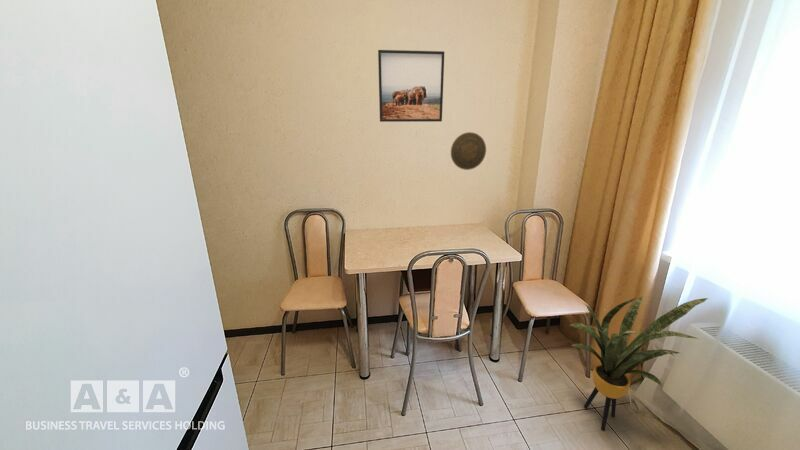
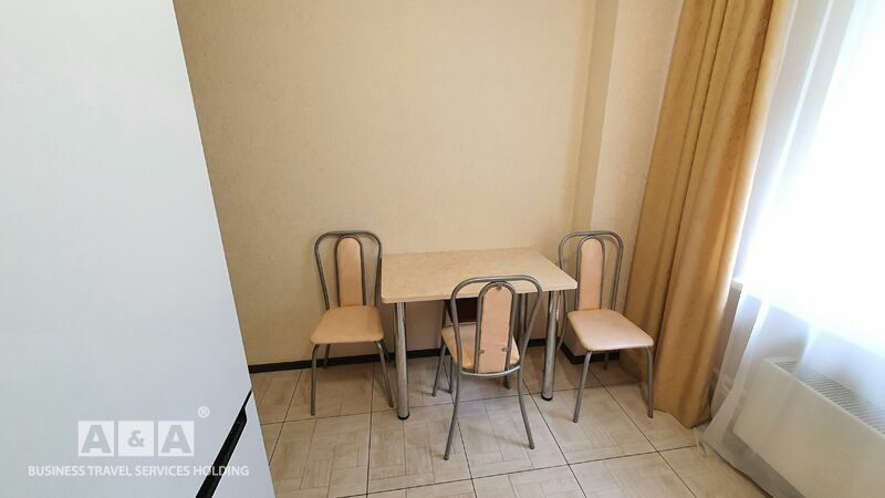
- house plant (626, 366)
- decorative plate (468, 151)
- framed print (411, 87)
